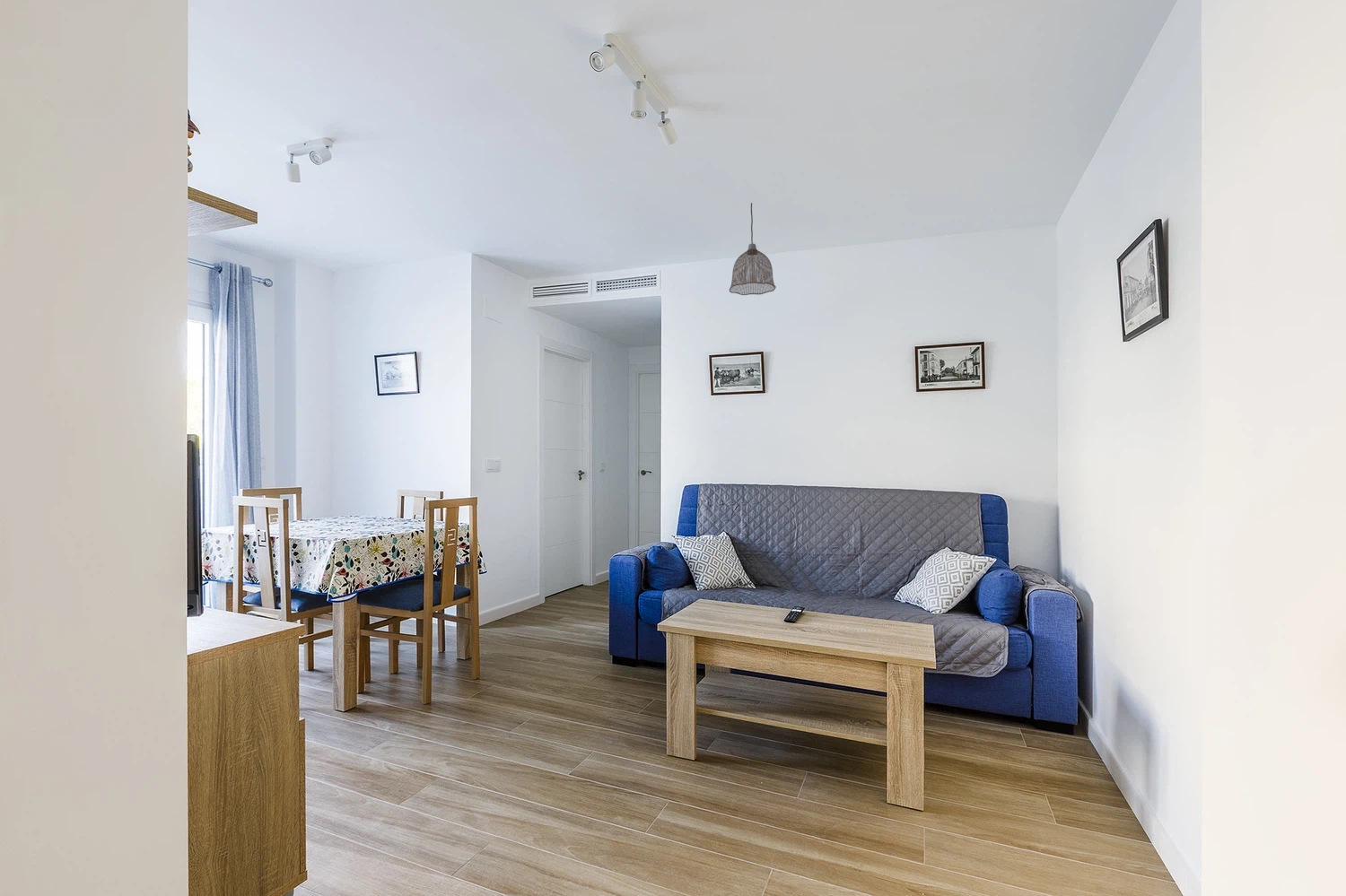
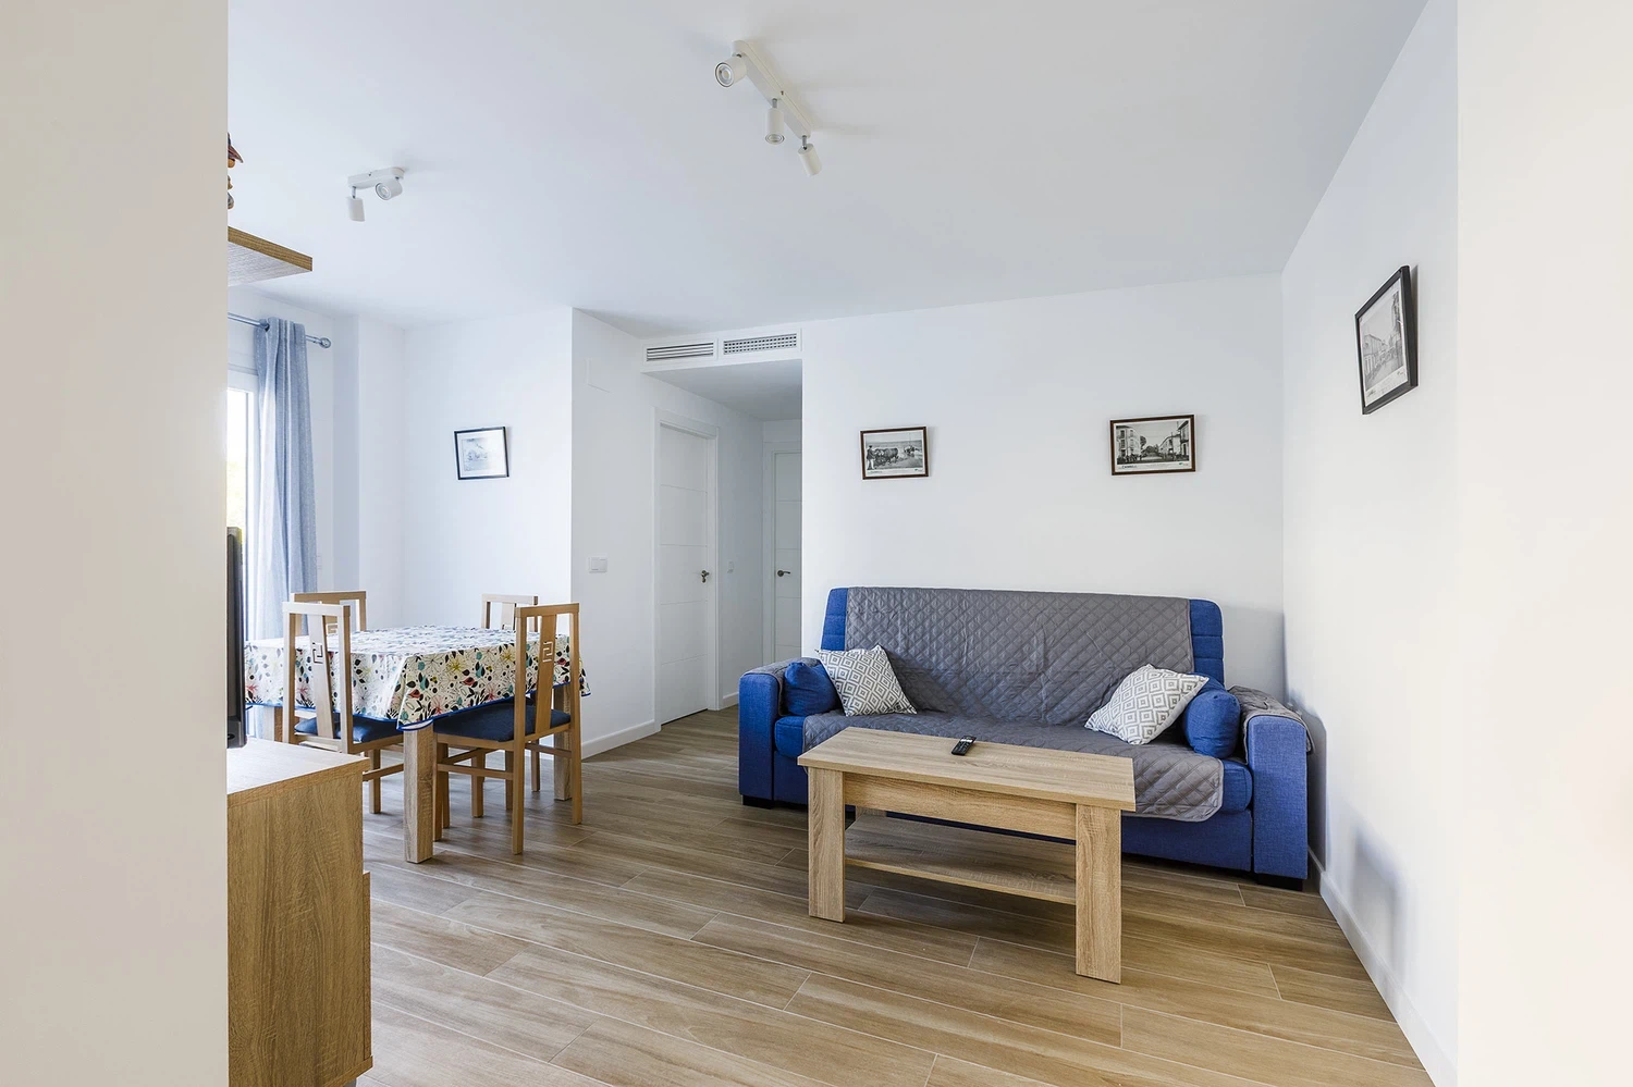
- pendant lamp (751, 246)
